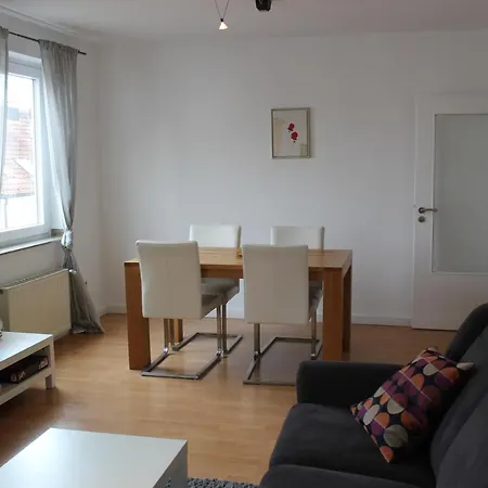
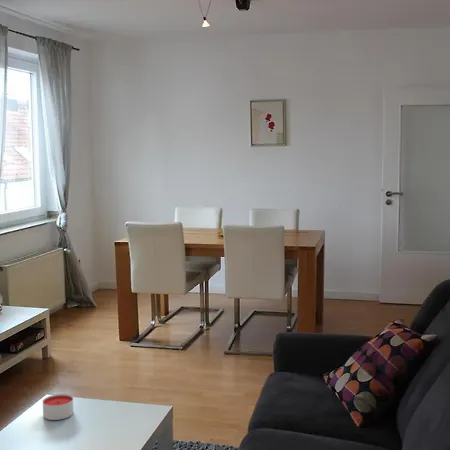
+ candle (58, 406)
